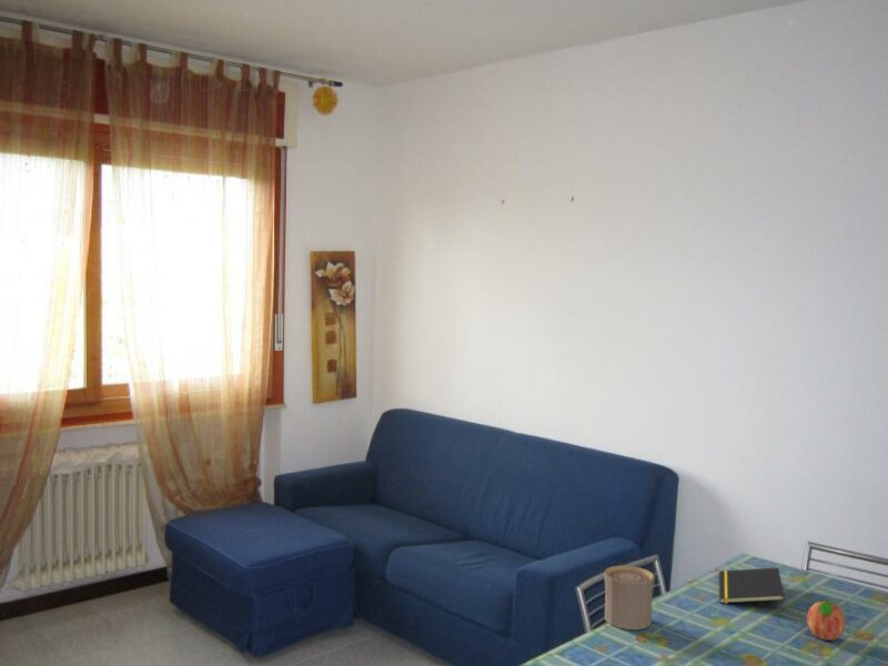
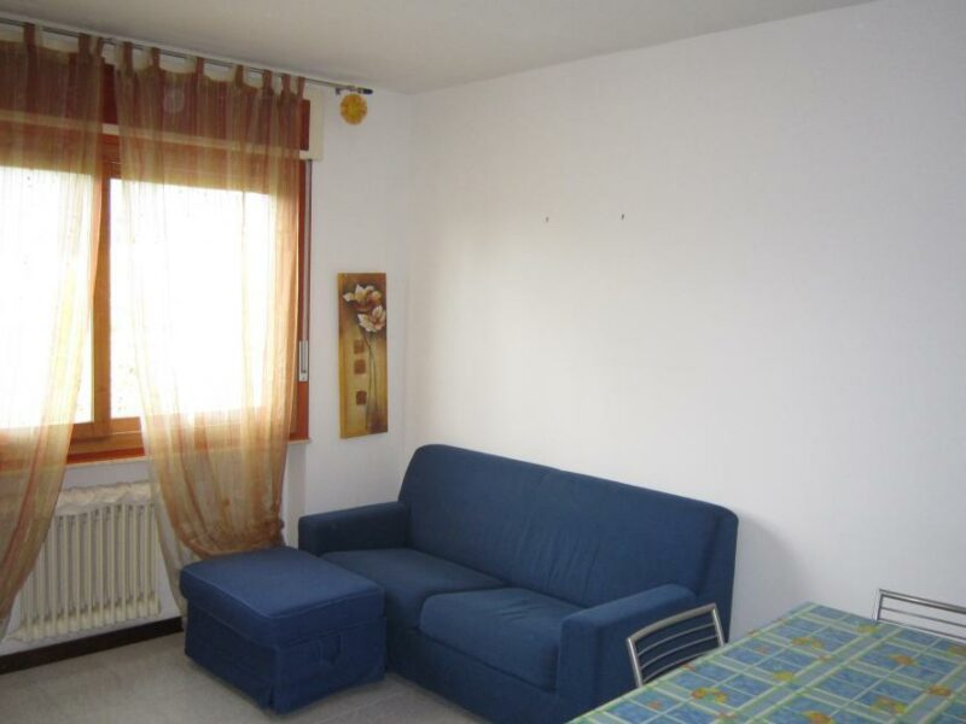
- fruit (826, 617)
- notepad (749, 584)
- cup (628, 596)
